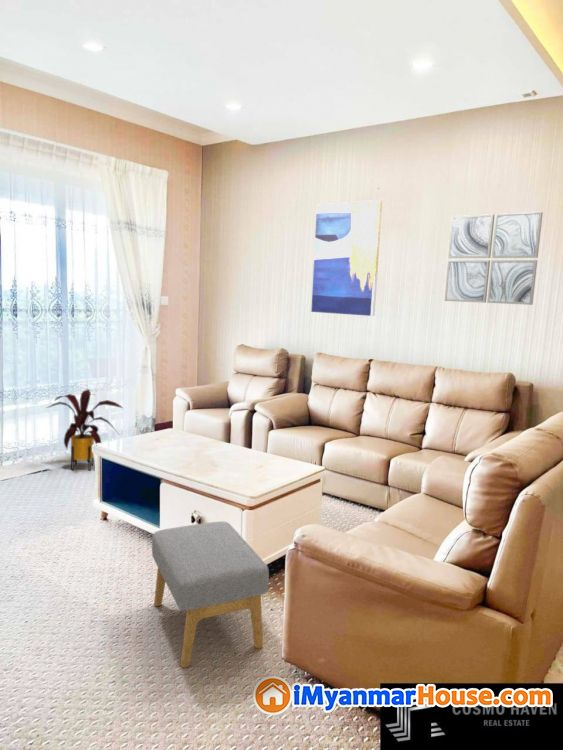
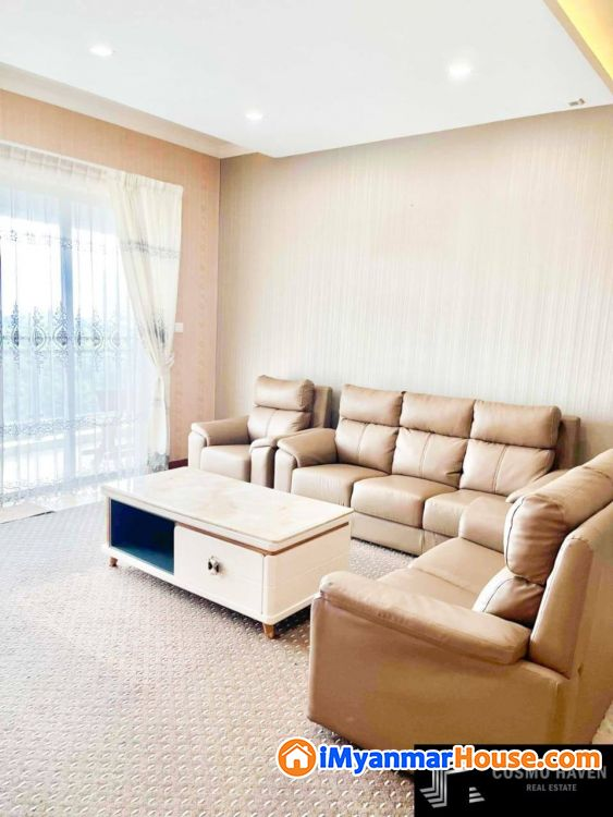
- footstool (206, 584)
- wall art (345, 259)
- house plant (79, 430)
- wall art (491, 260)
